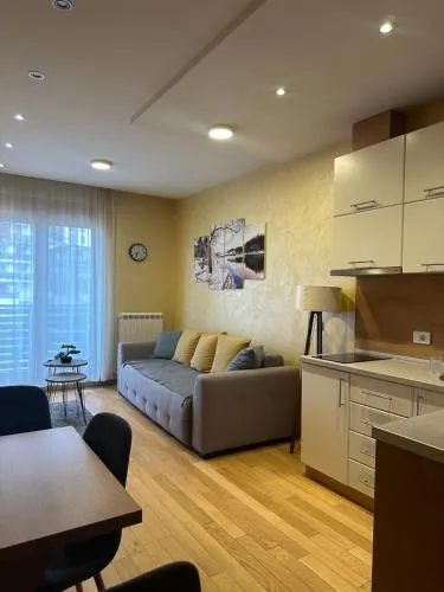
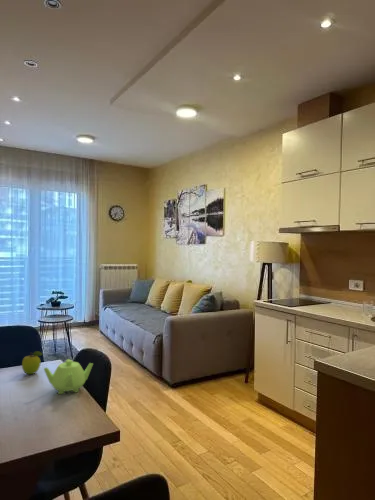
+ fruit (32, 362)
+ teapot (68, 375)
